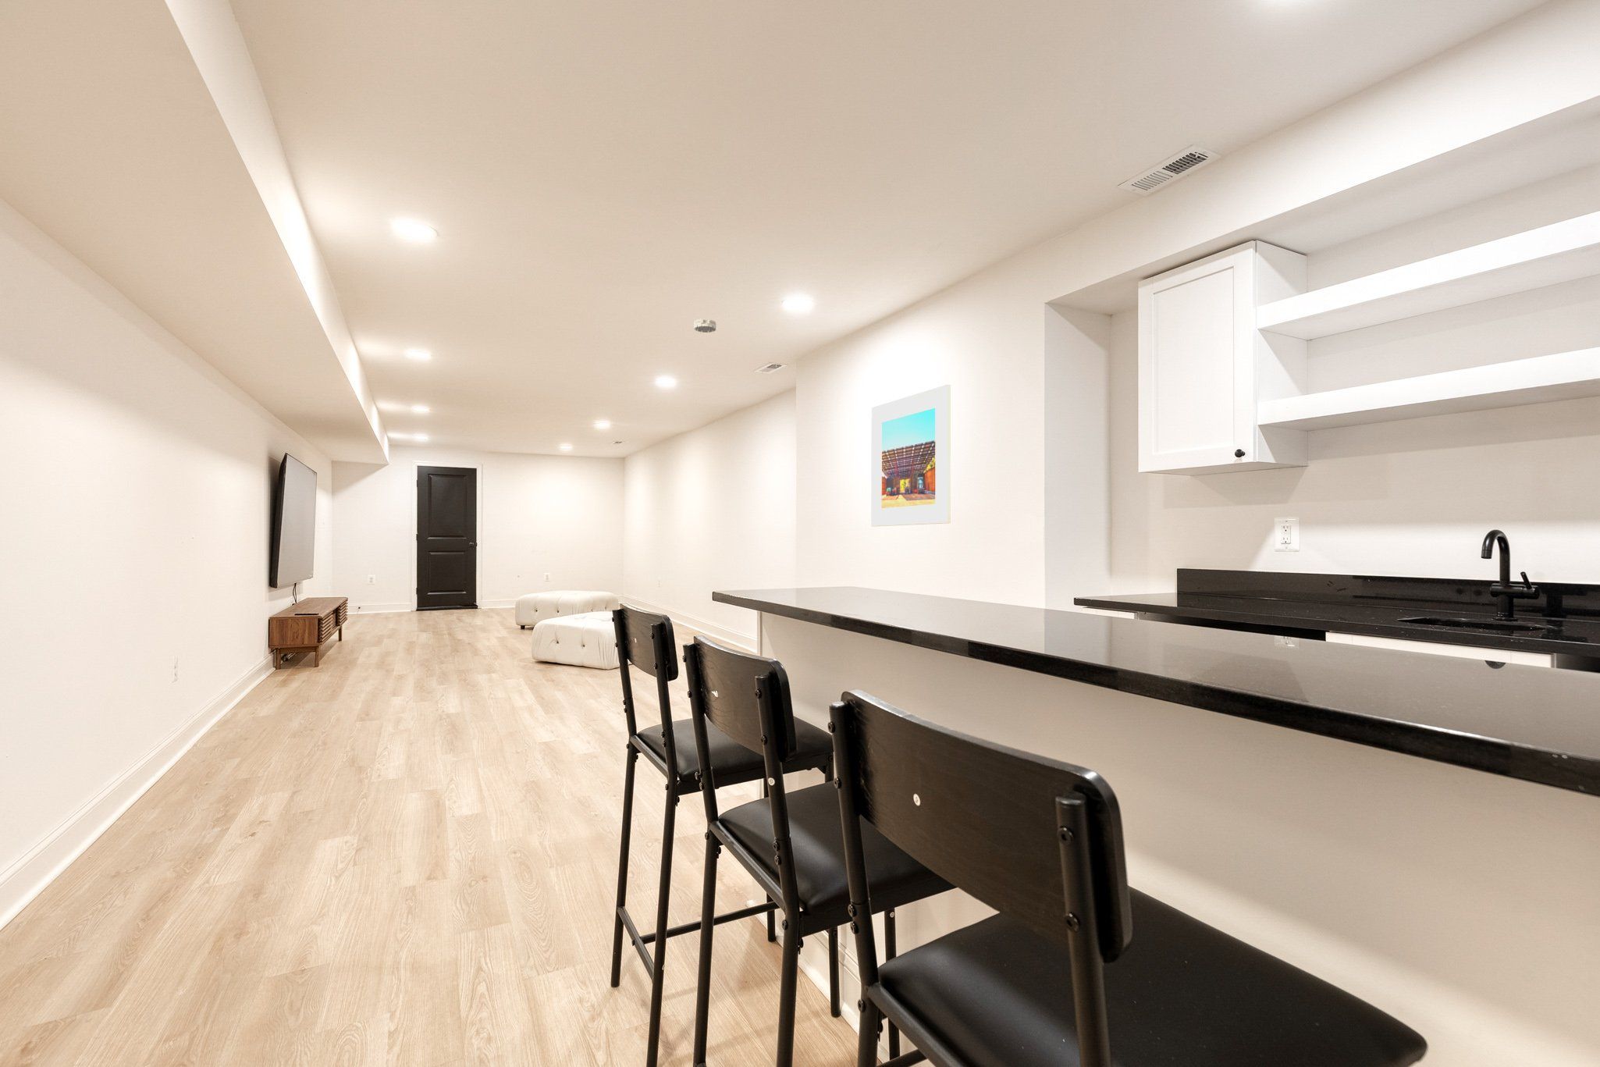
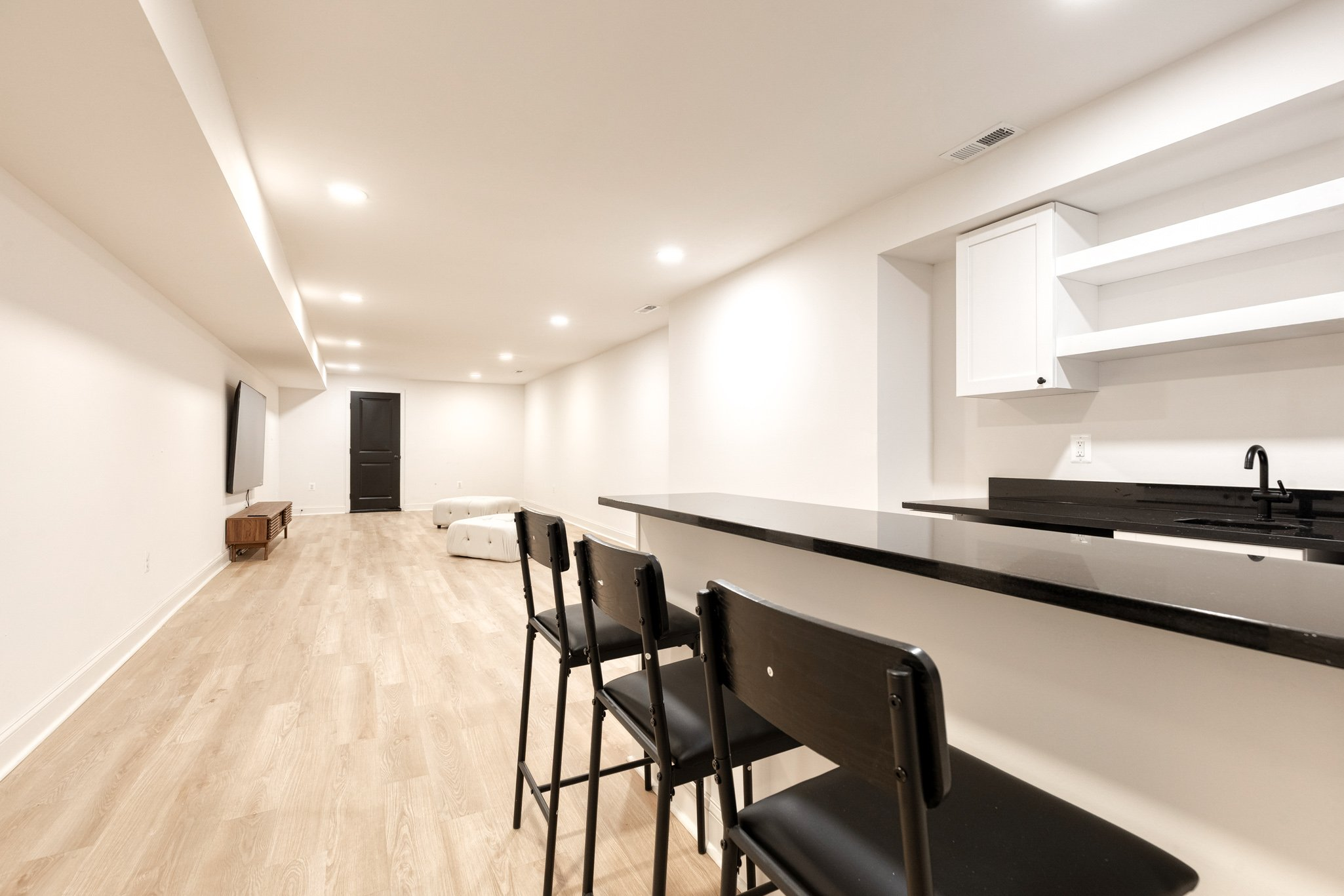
- smoke detector (705, 325)
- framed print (907, 461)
